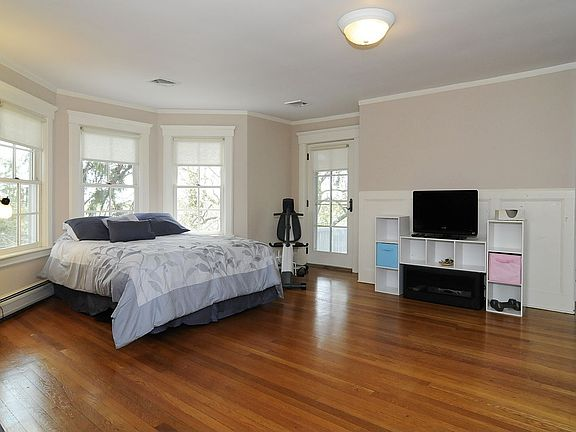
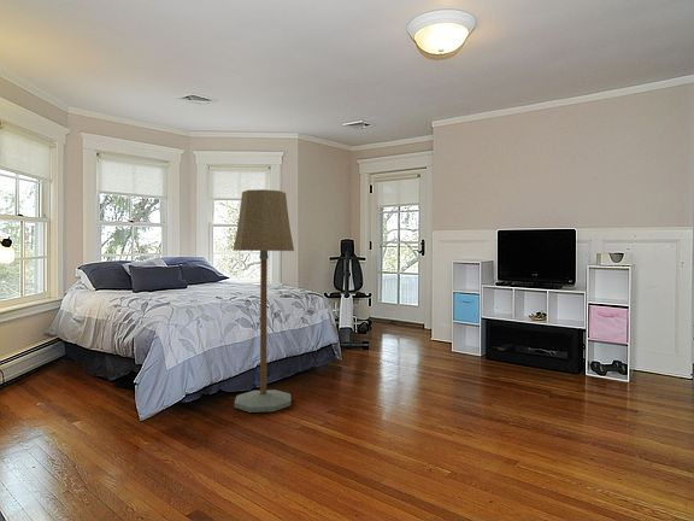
+ floor lamp (263, 298)
